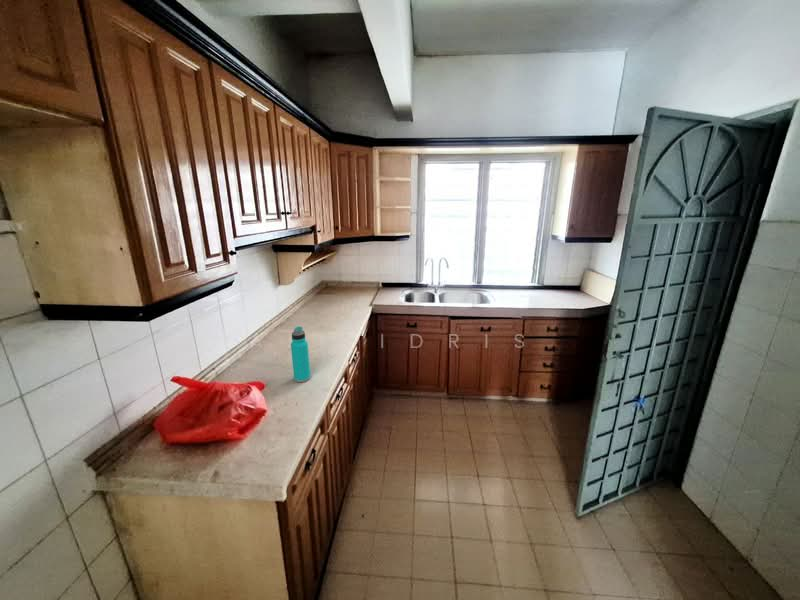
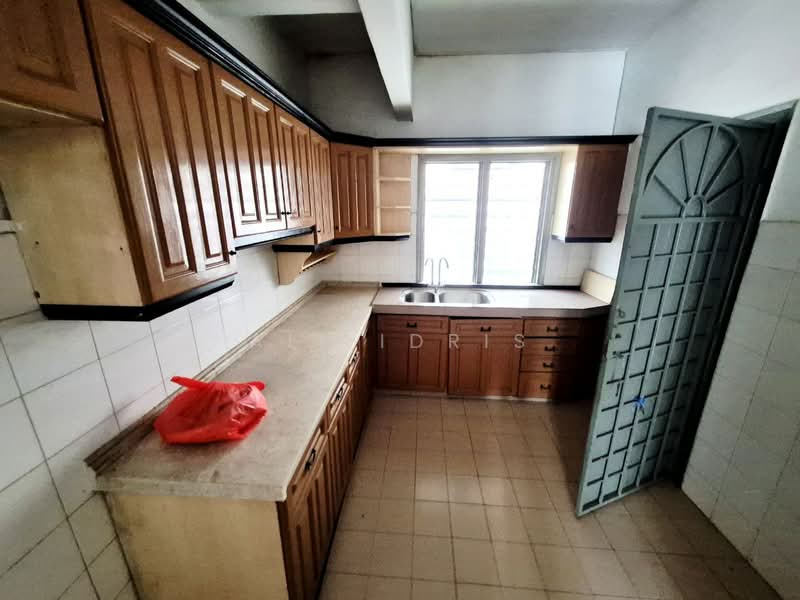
- water bottle (300, 354)
